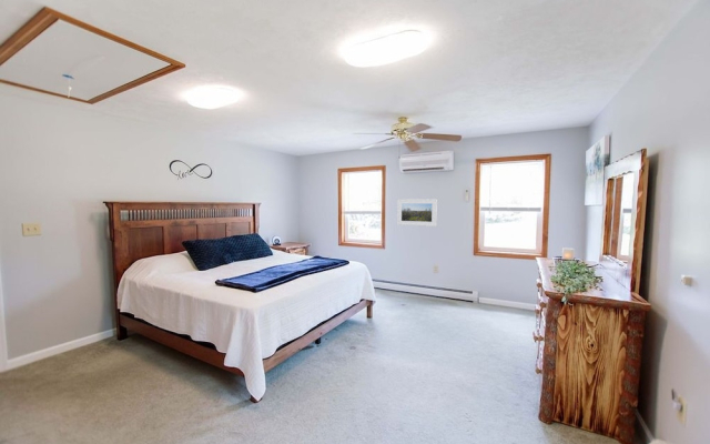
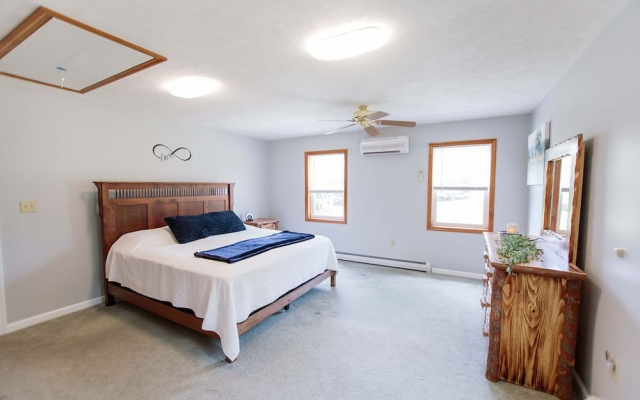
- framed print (416, 212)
